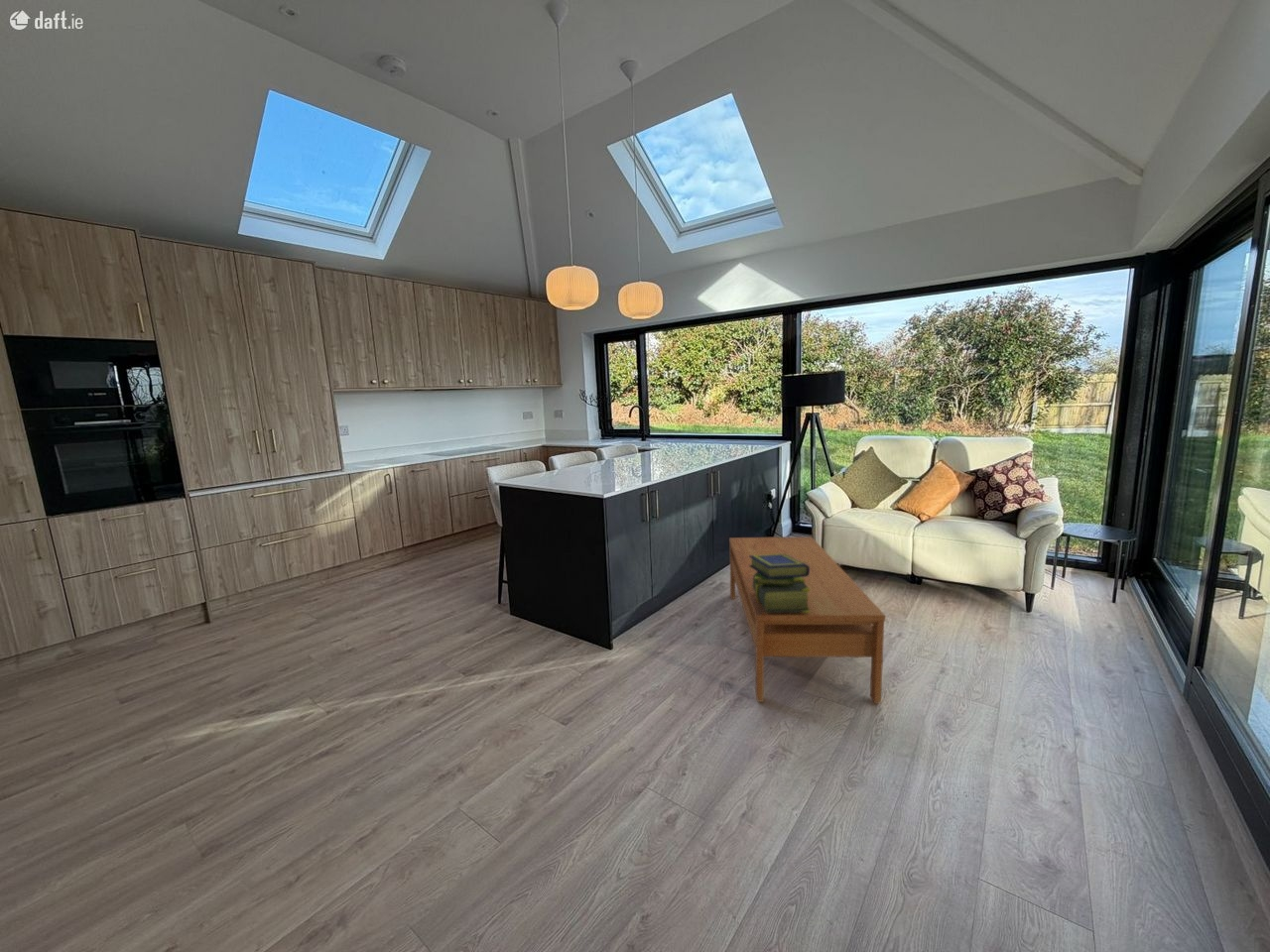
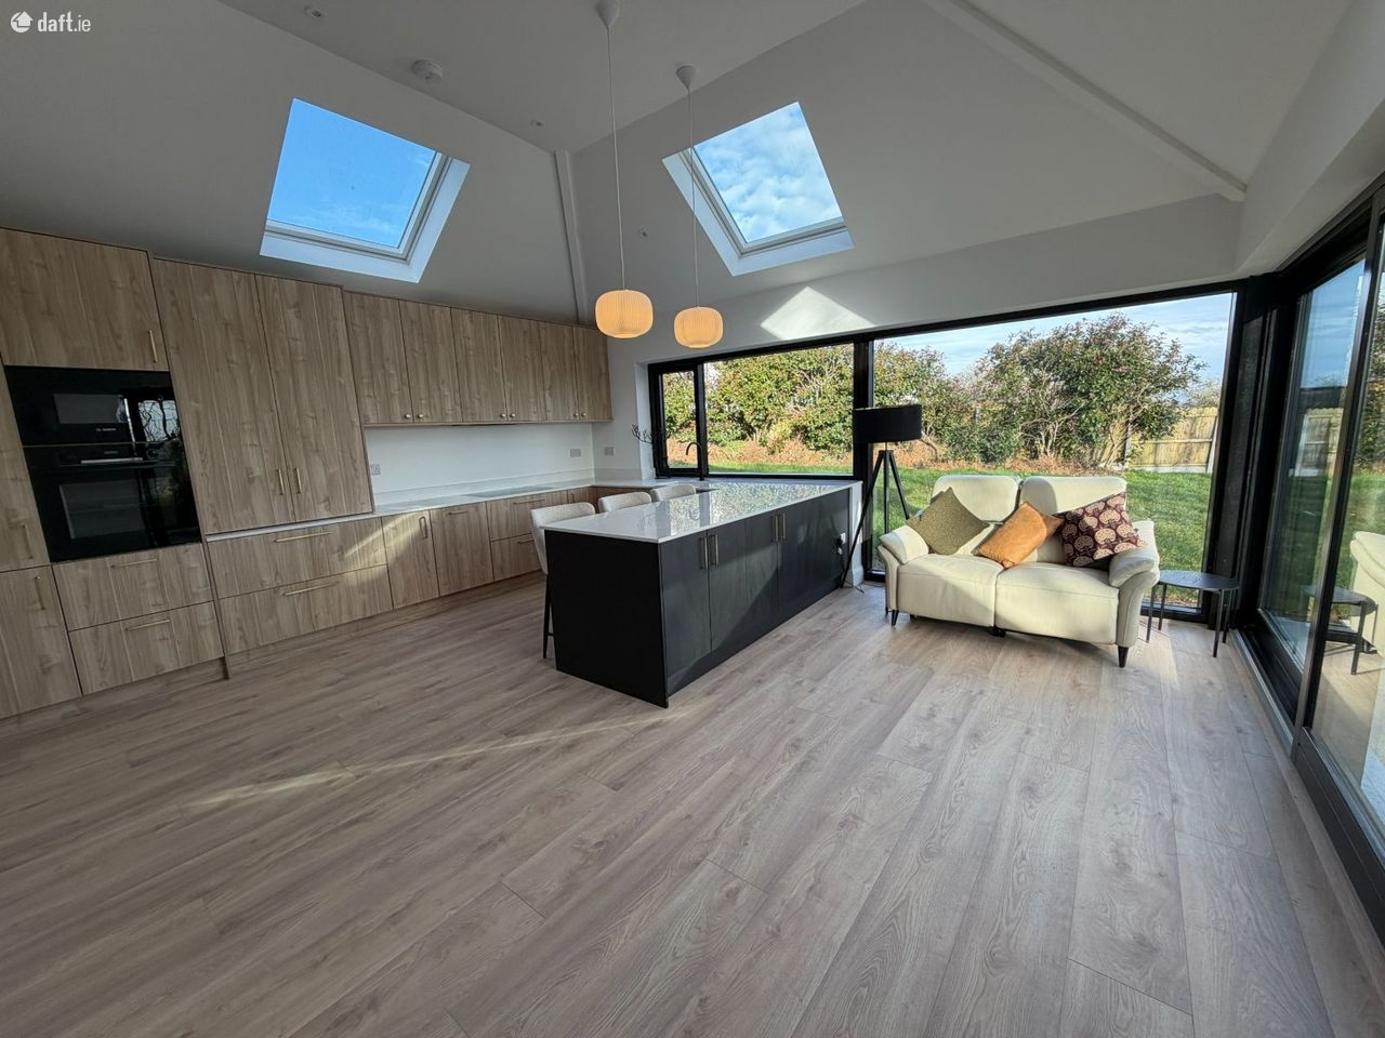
- coffee table (789, 612)
- stack of books (777, 579)
